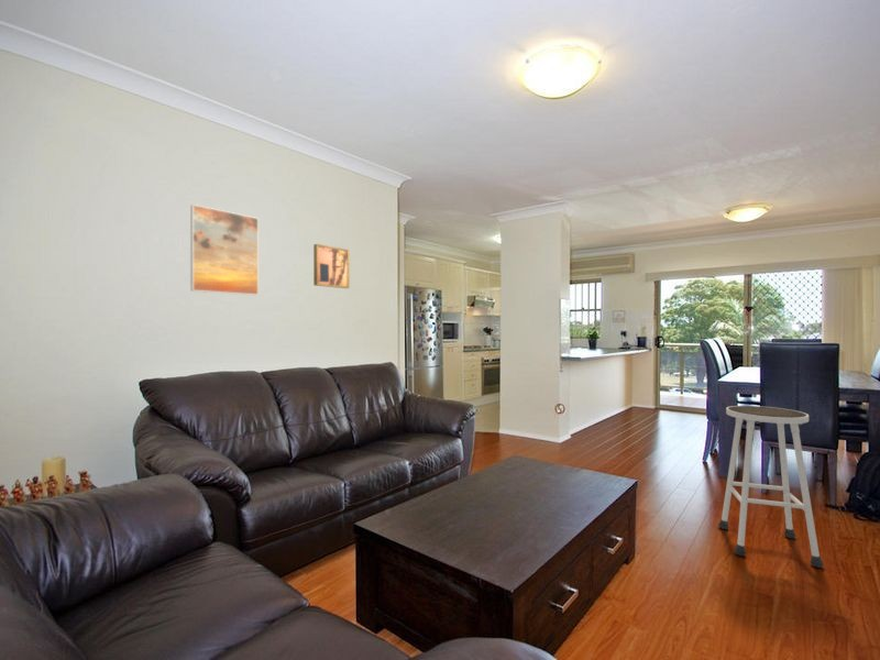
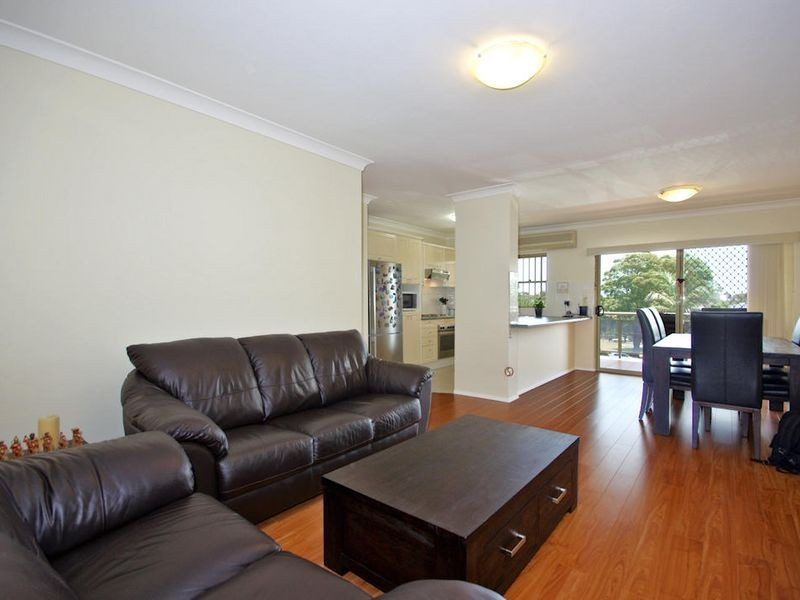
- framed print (226, 252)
- wall art (331, 266)
- stool (766, 485)
